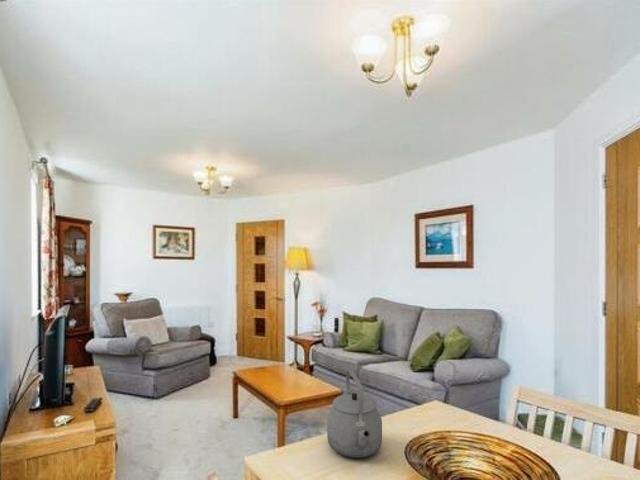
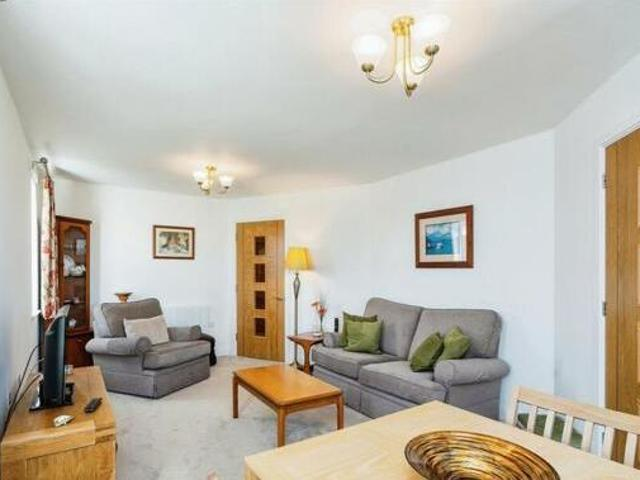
- tea kettle (356, 416)
